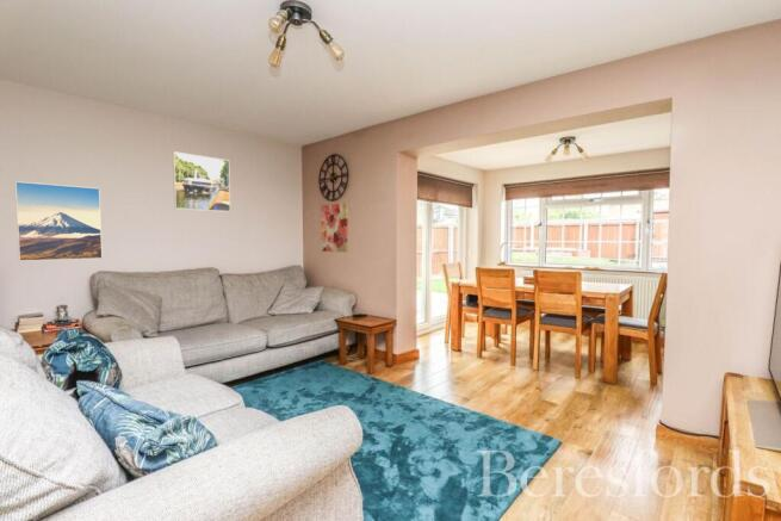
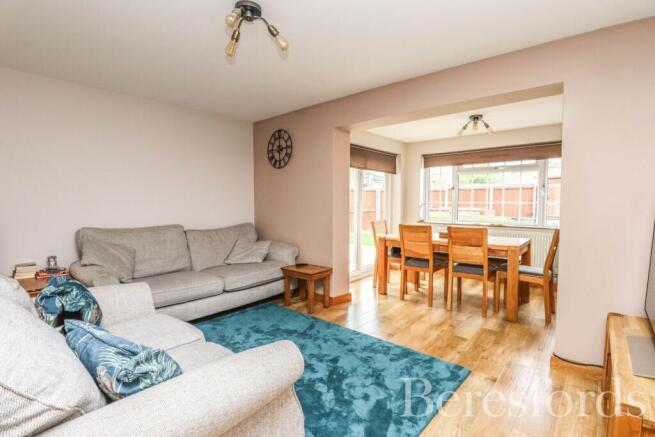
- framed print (203, 182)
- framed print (61, 222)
- wall art (334, 228)
